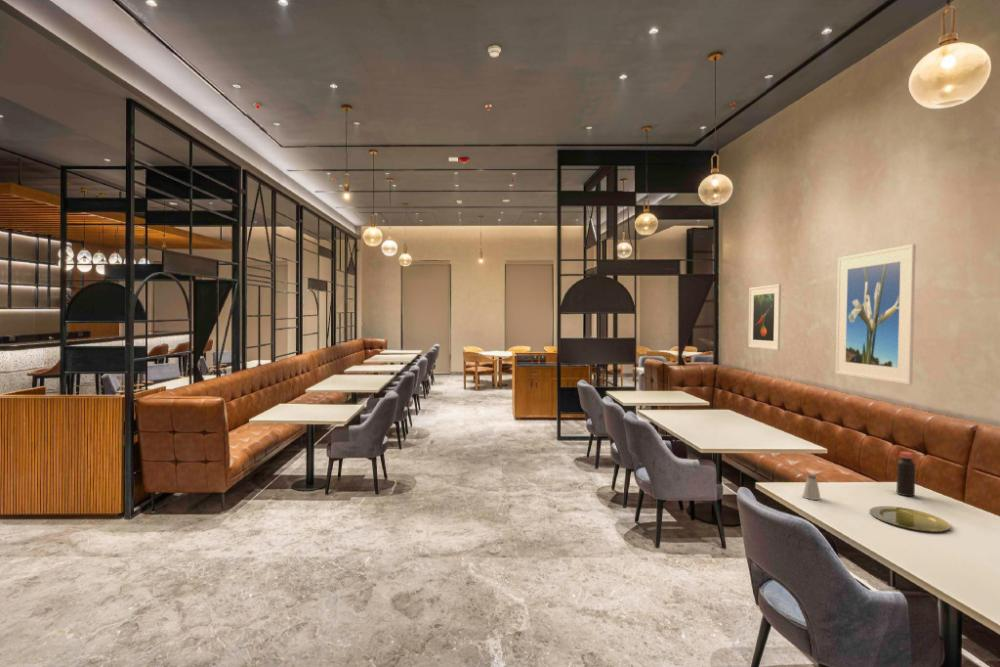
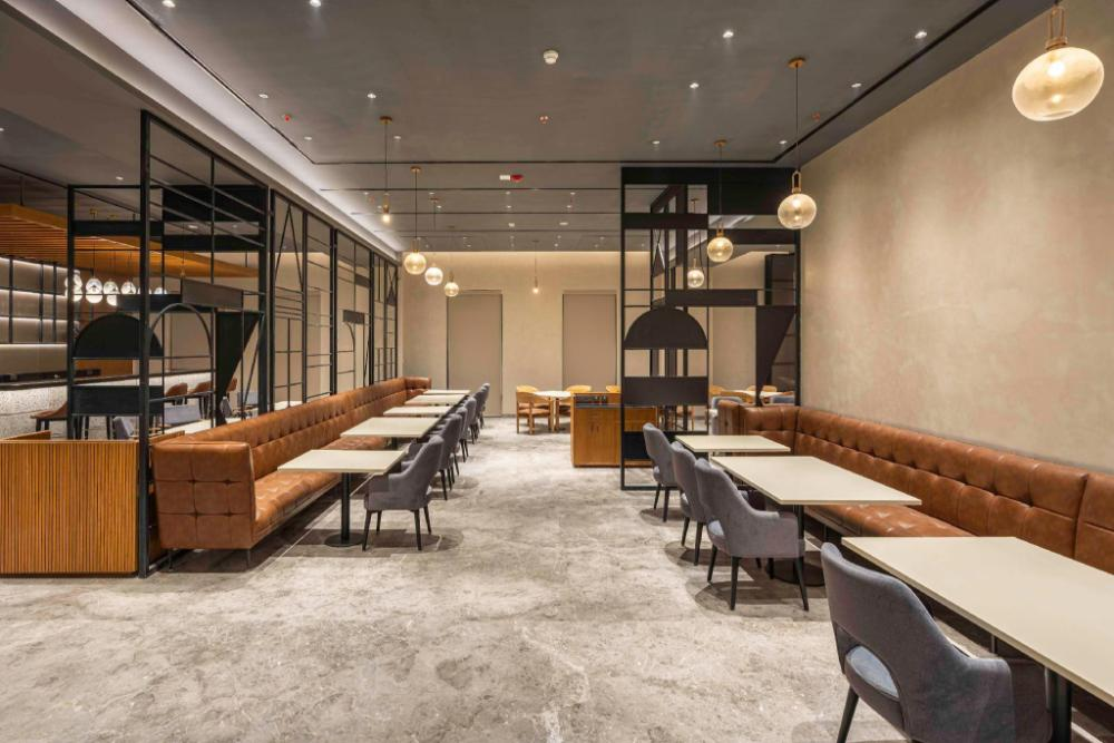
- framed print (871, 315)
- bottle (906, 473)
- plate (908, 518)
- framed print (763, 317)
- saltshaker (811, 486)
